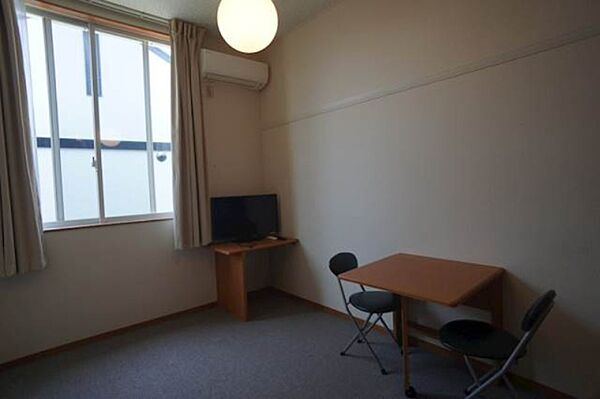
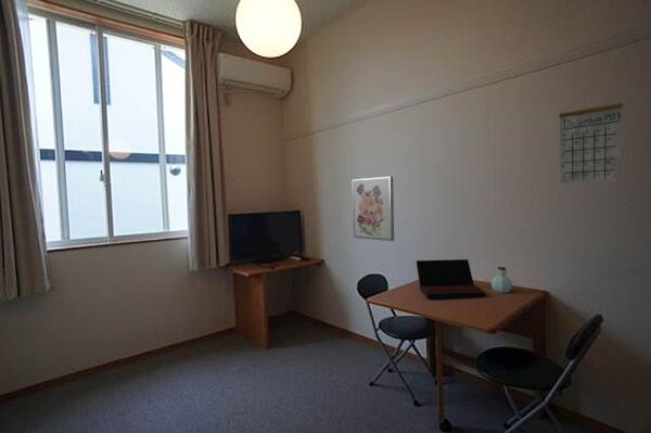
+ calendar (588, 136)
+ wall art (372, 208)
+ laptop (448, 277)
+ jar (501, 279)
